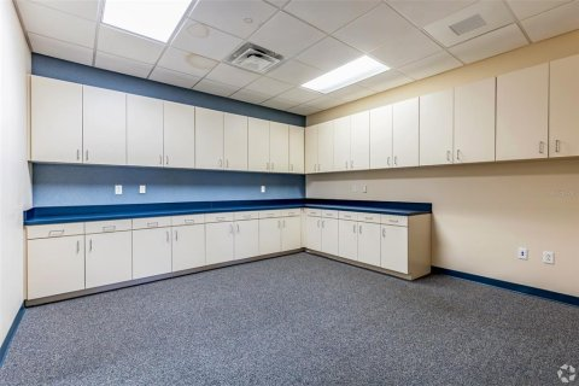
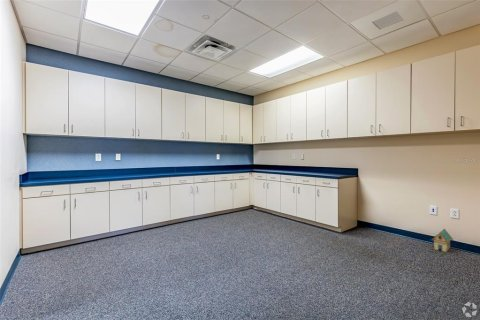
+ toy house (442, 239)
